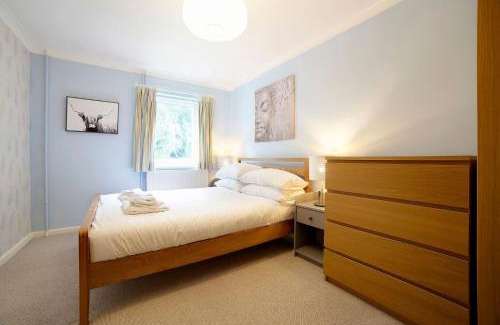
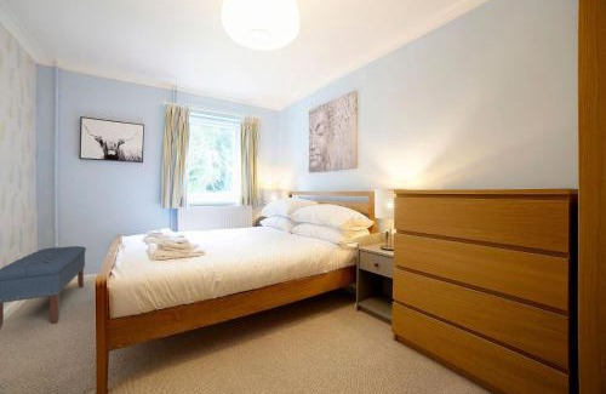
+ bench (47, 279)
